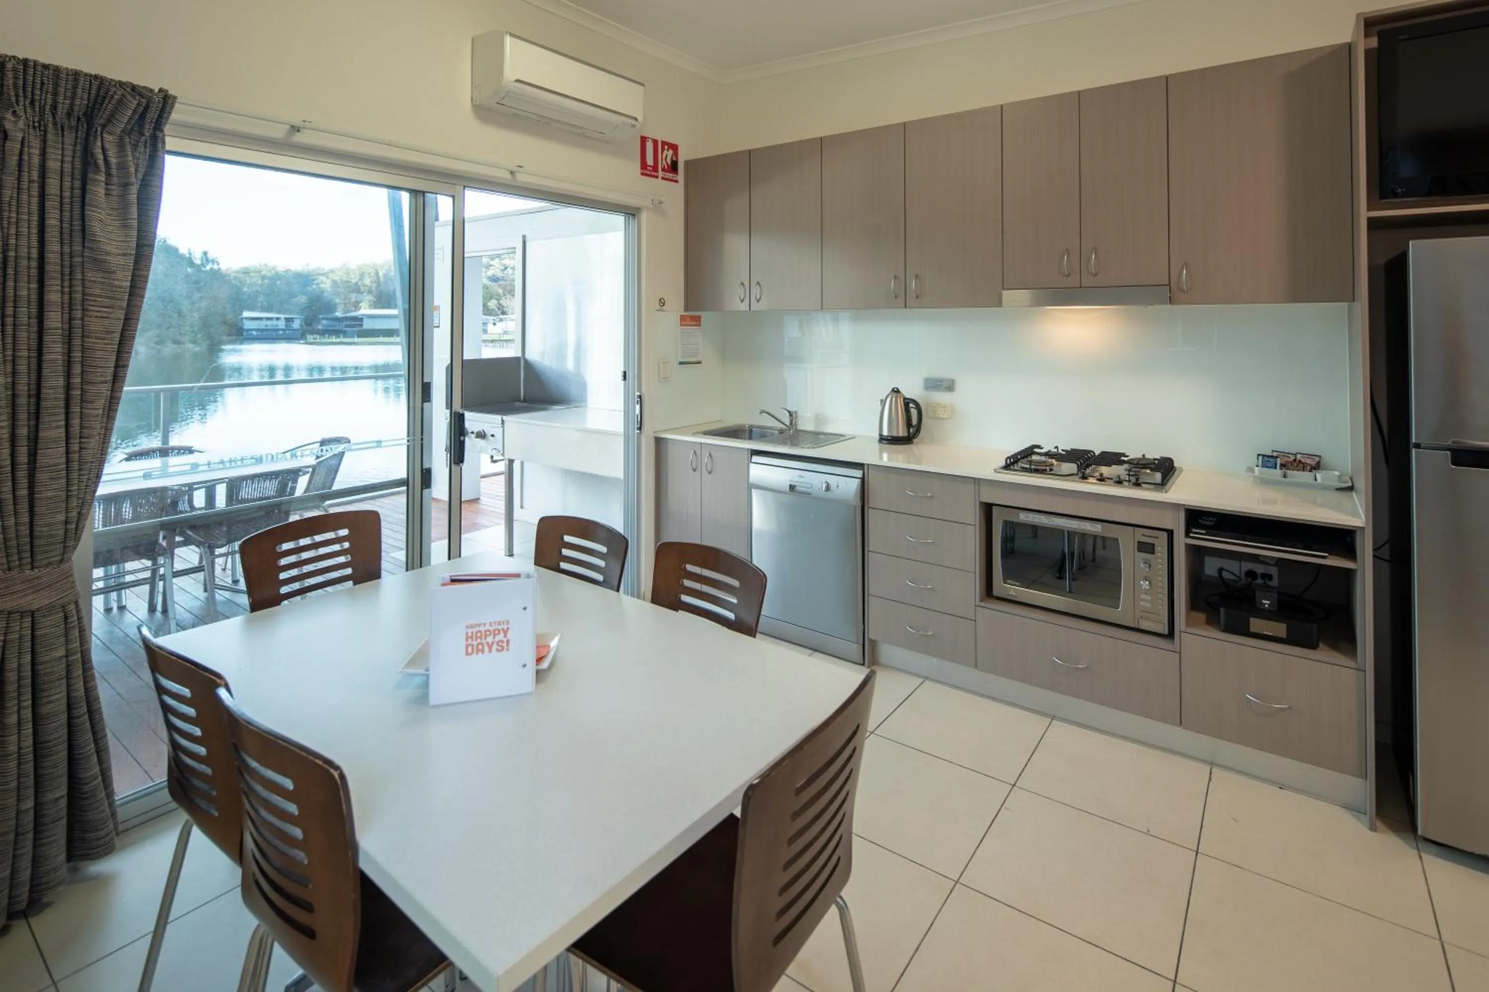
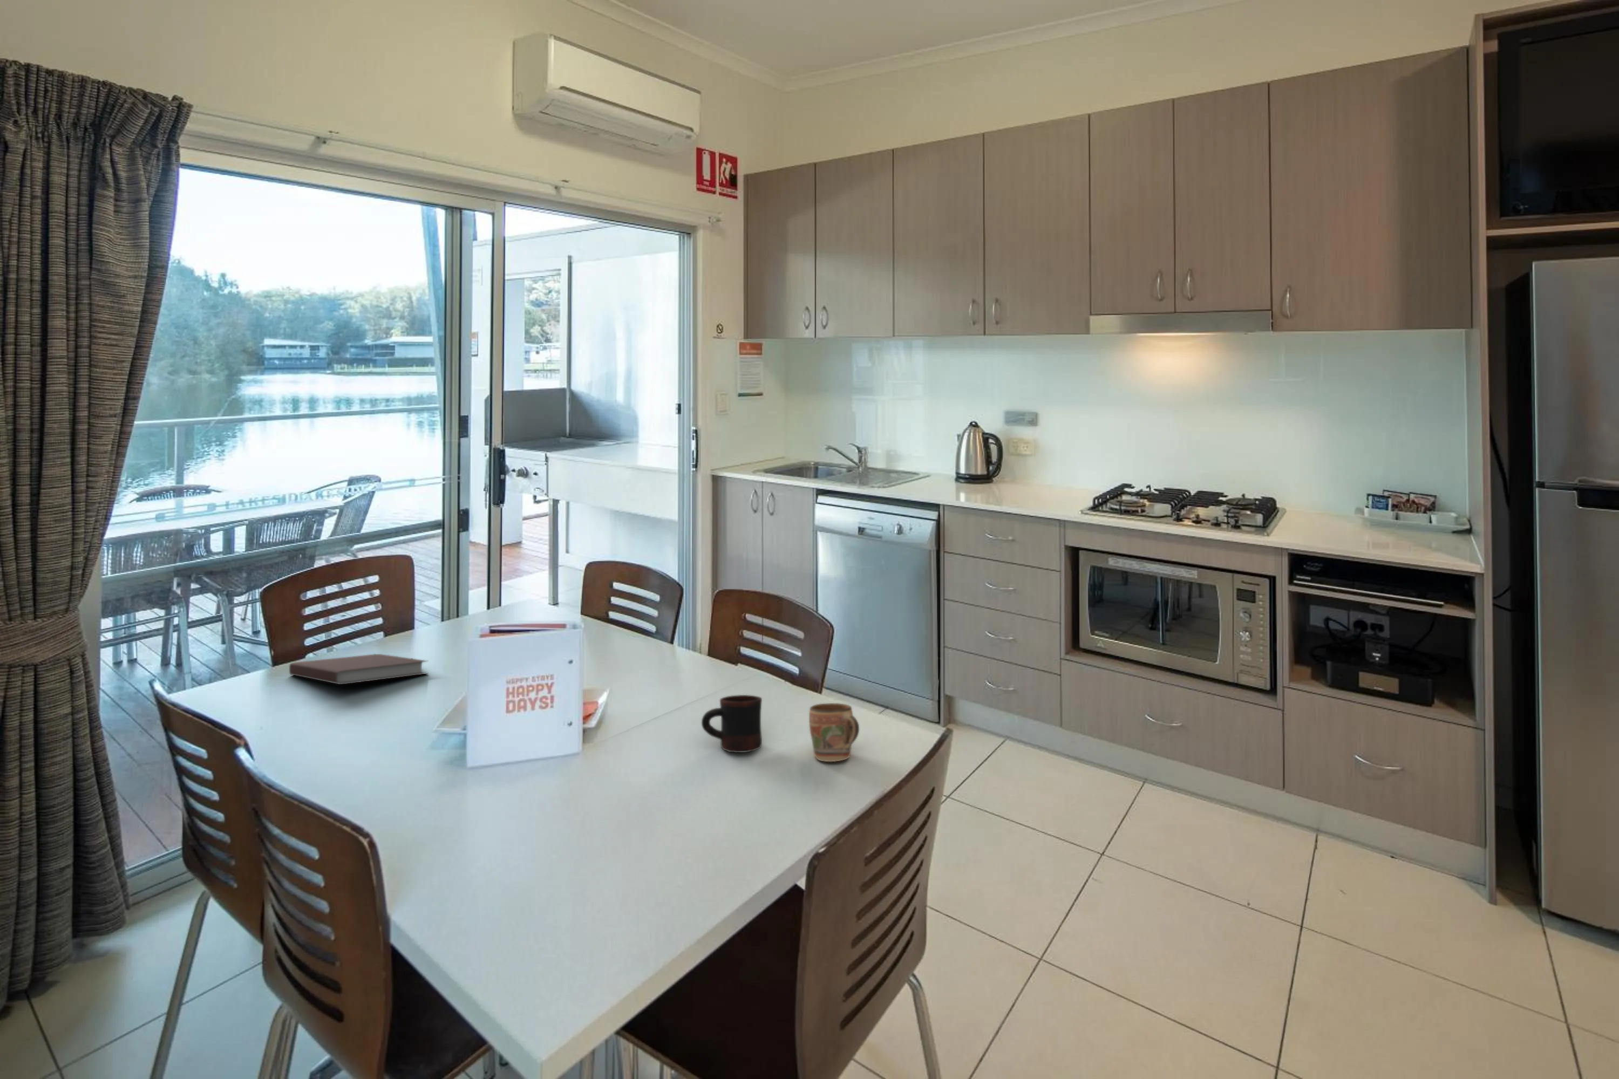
+ mug (731, 724)
+ notebook (359, 668)
+ mug (832, 732)
